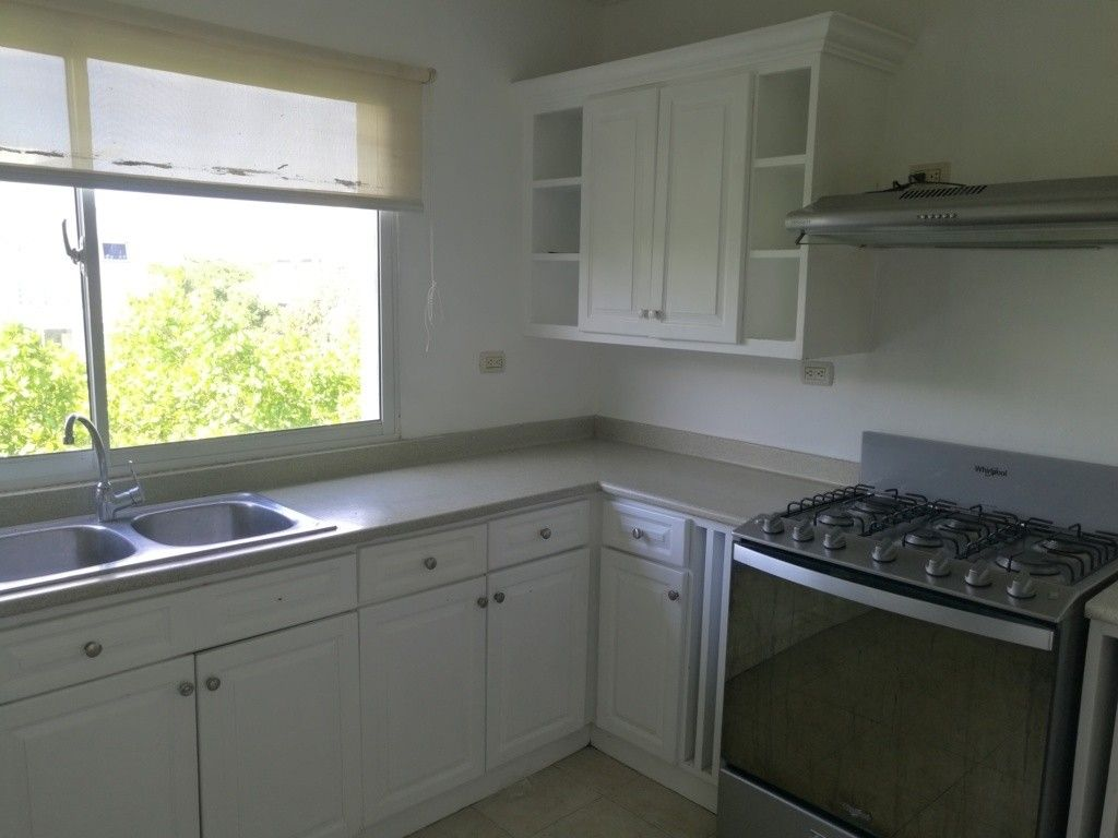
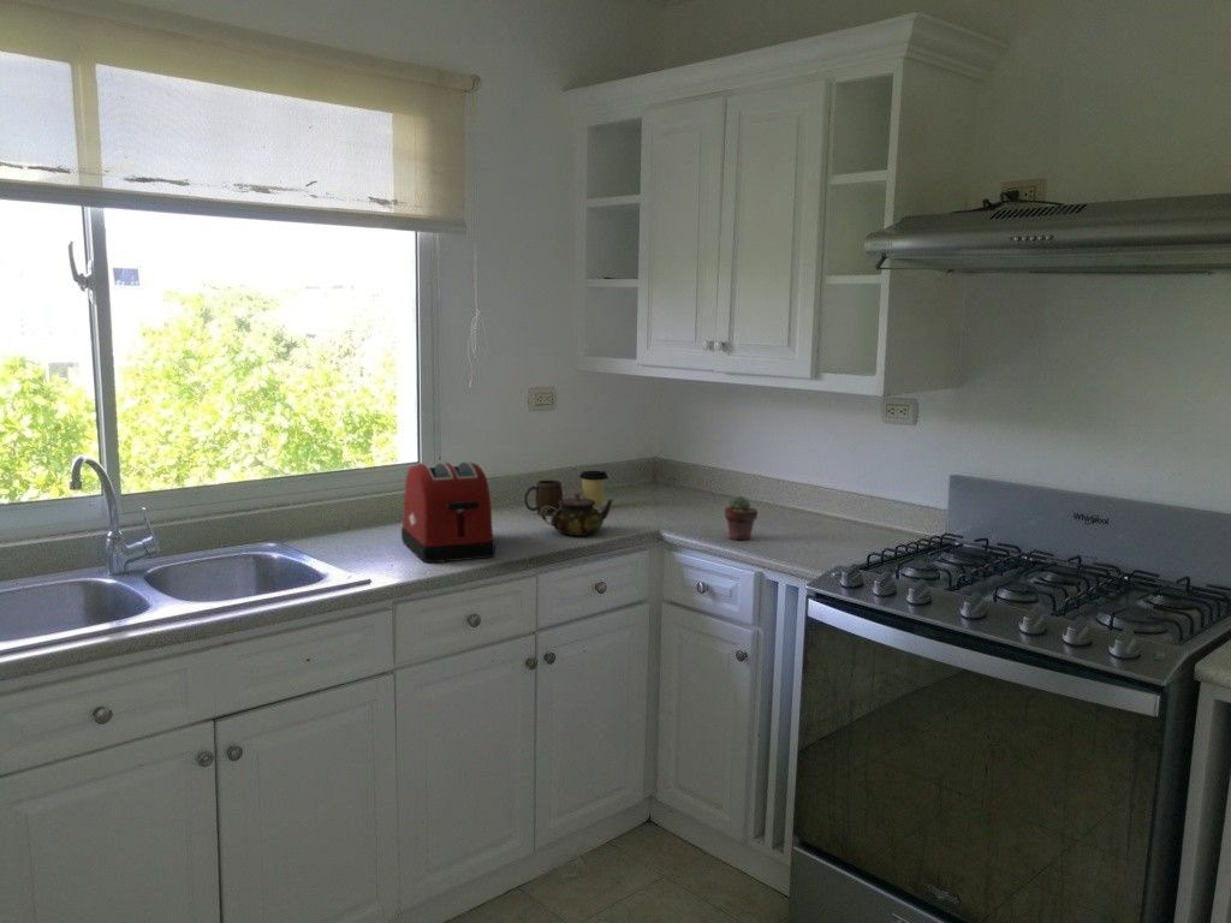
+ toaster (447, 506)
+ mug (542, 498)
+ teapot (577, 512)
+ coffee cup (593, 489)
+ potted succulent (741, 517)
